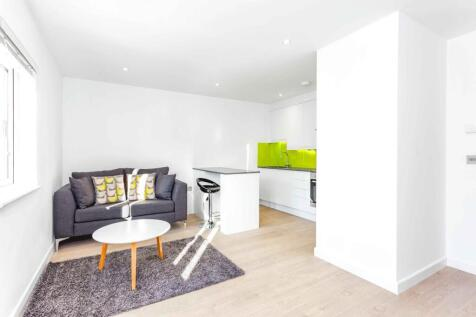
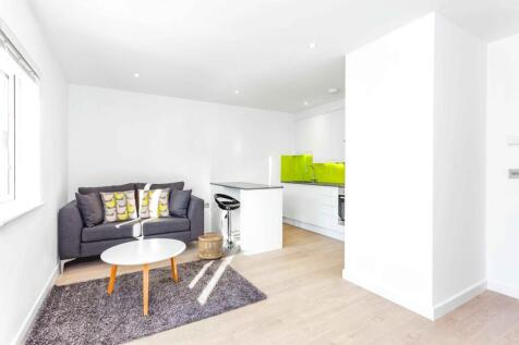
+ wooden bucket (210, 246)
